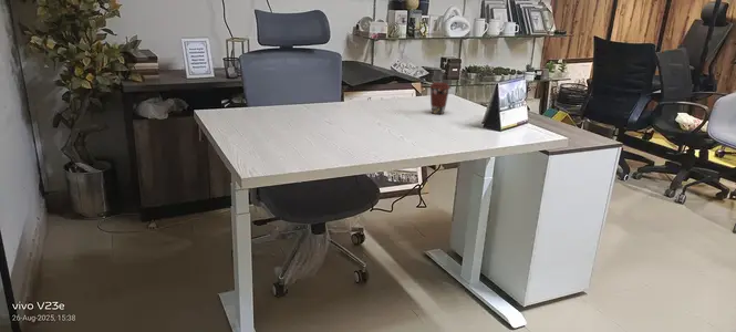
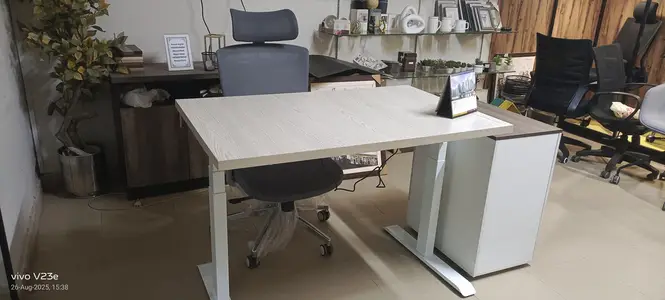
- coffee cup (438, 97)
